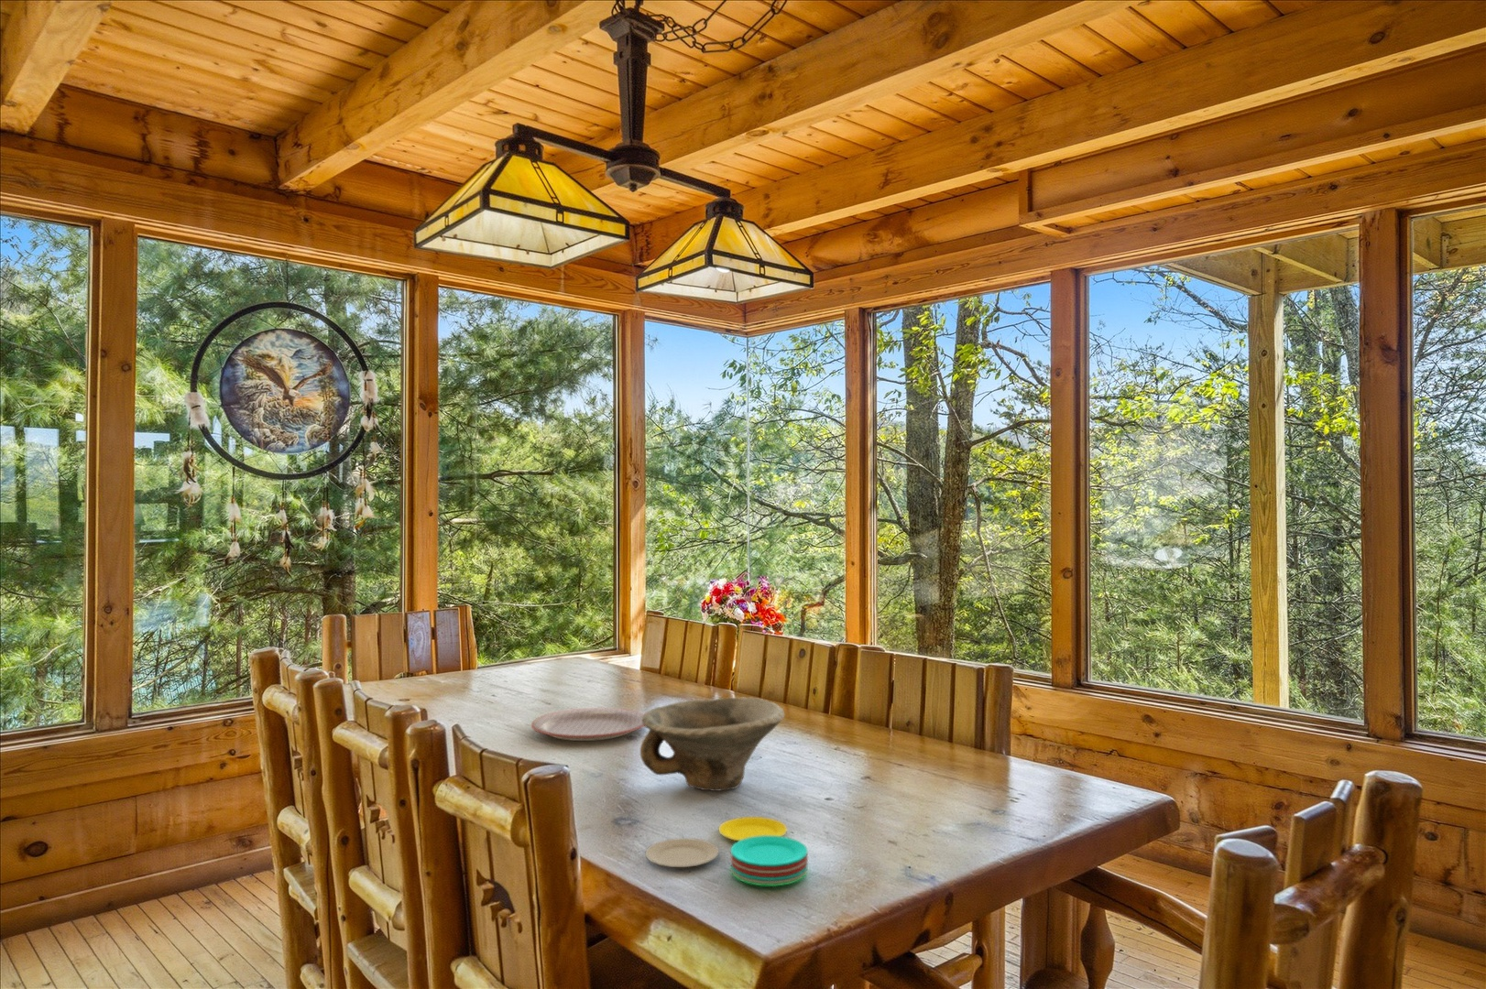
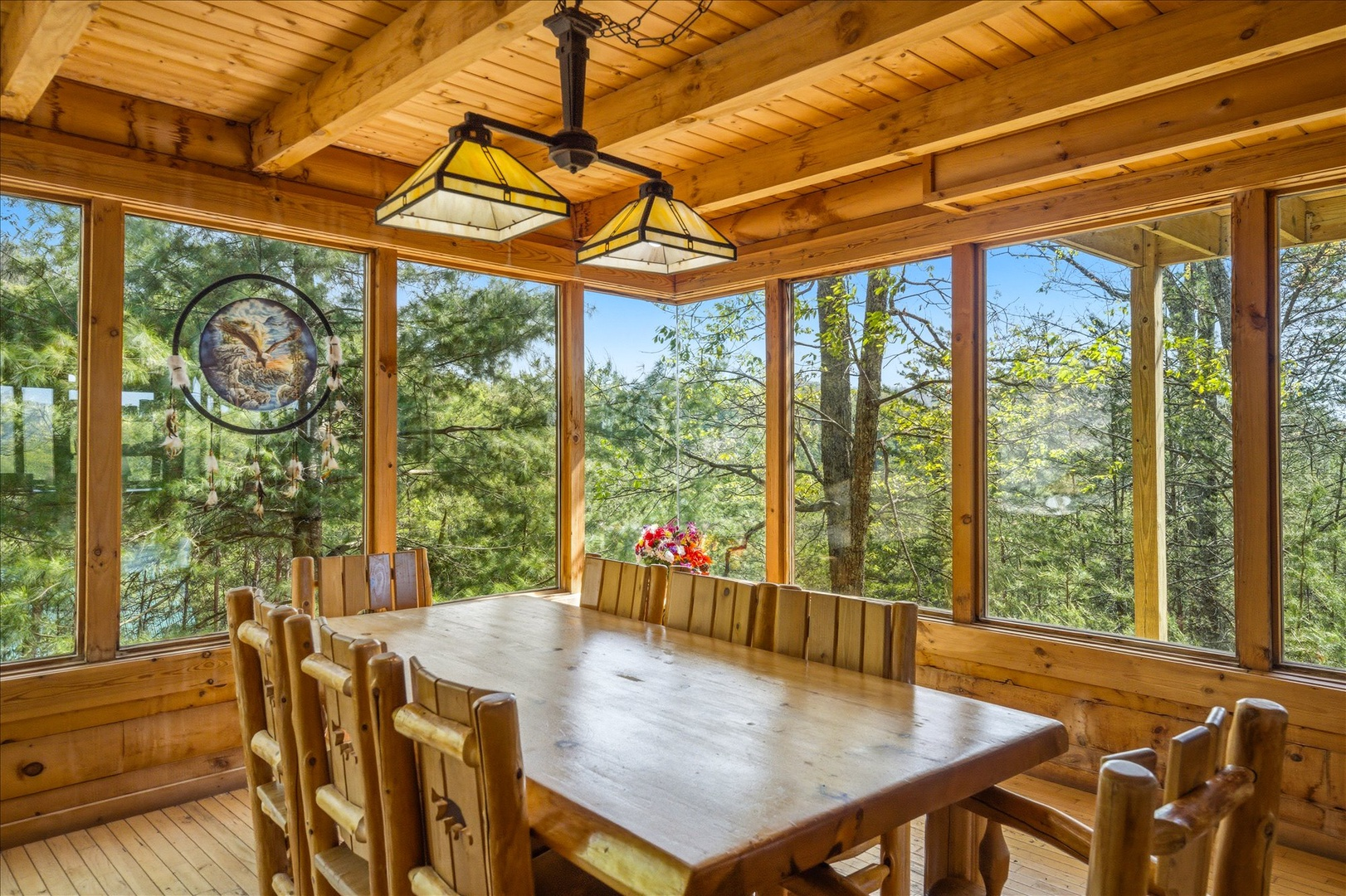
- plate (725, 837)
- bowl (713, 746)
- plate (590, 725)
